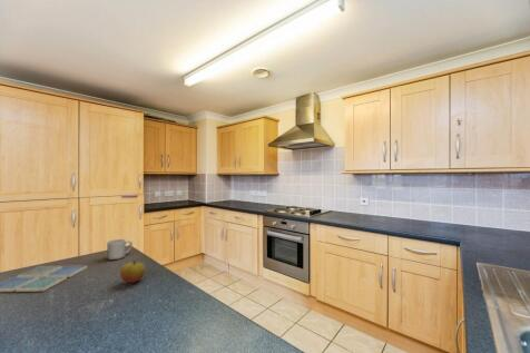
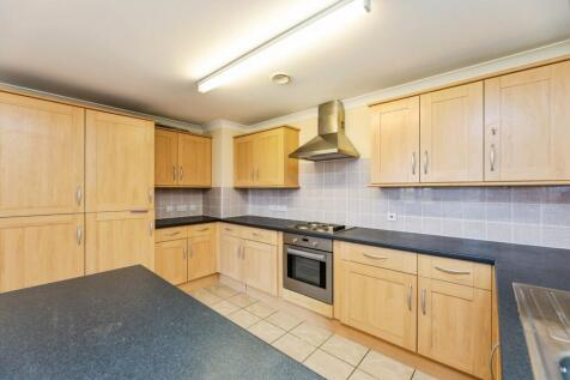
- apple (132, 271)
- drink coaster (41, 277)
- mug (120, 247)
